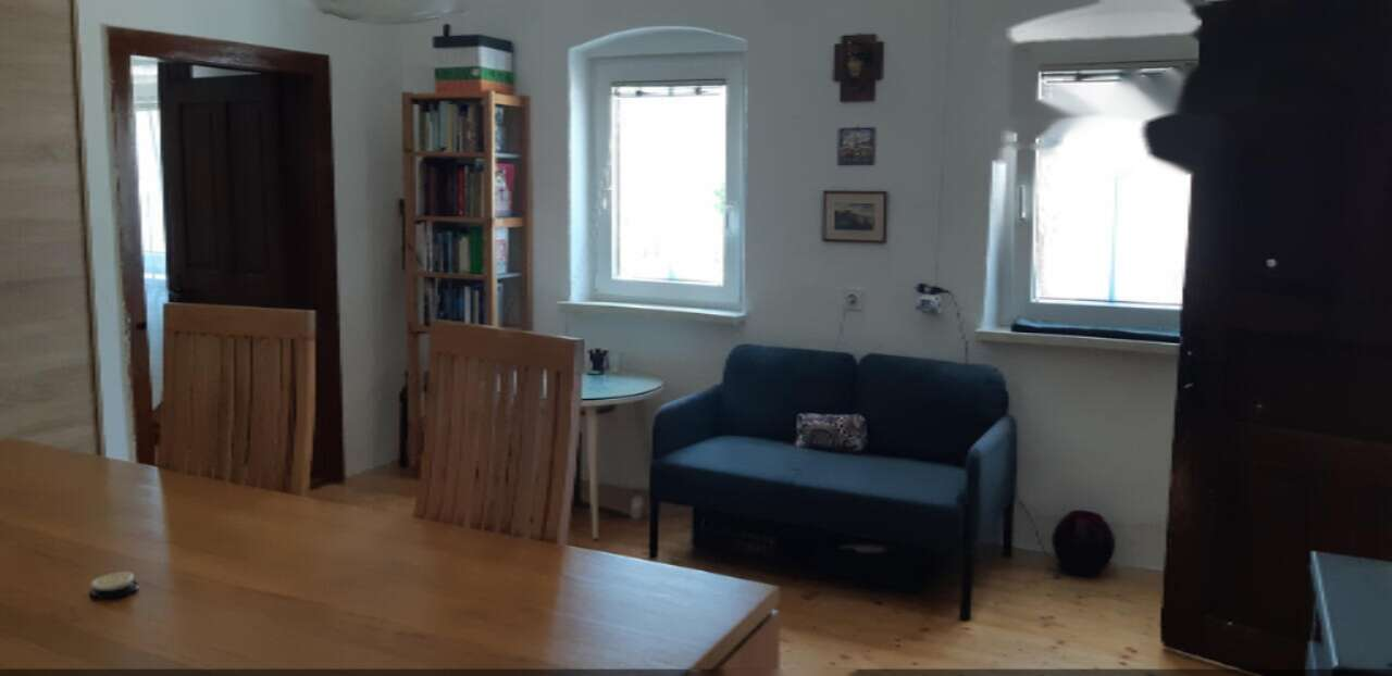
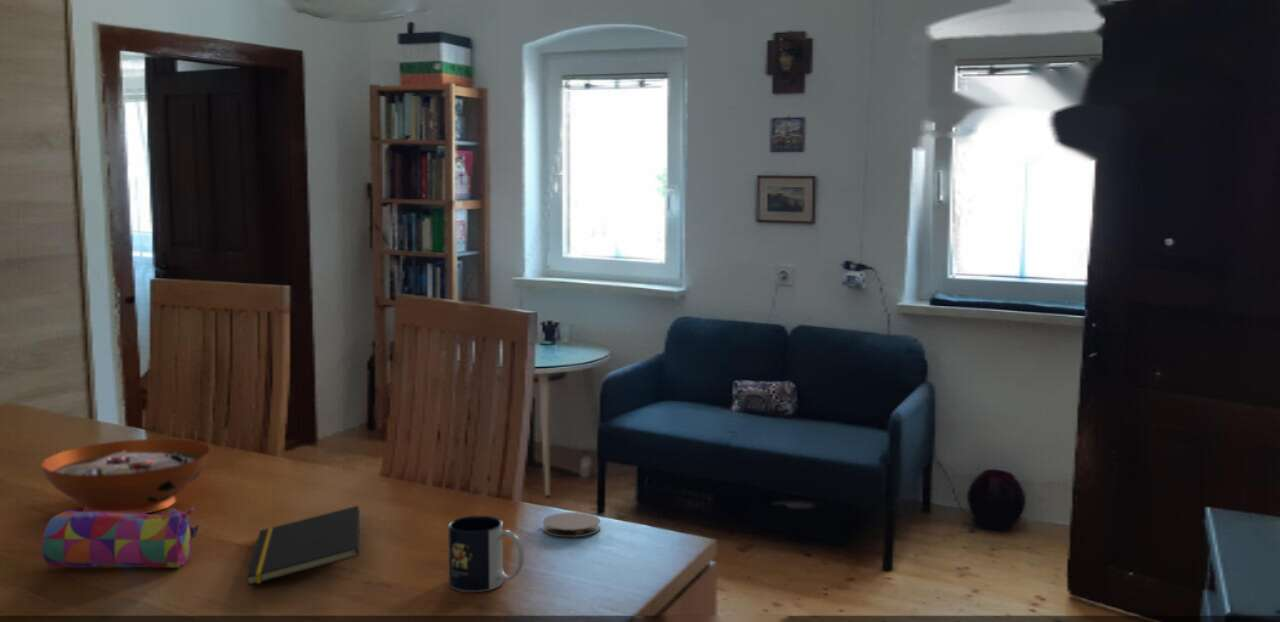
+ coaster (571, 524)
+ notepad (307, 542)
+ decorative bowl (129, 479)
+ mug (487, 554)
+ pencil case (122, 537)
